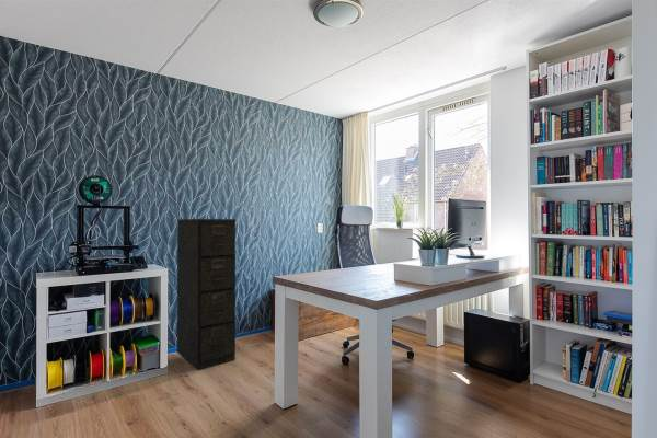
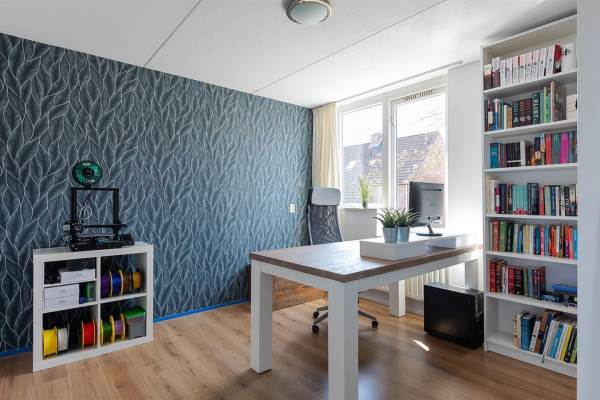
- filing cabinet (206, 287)
